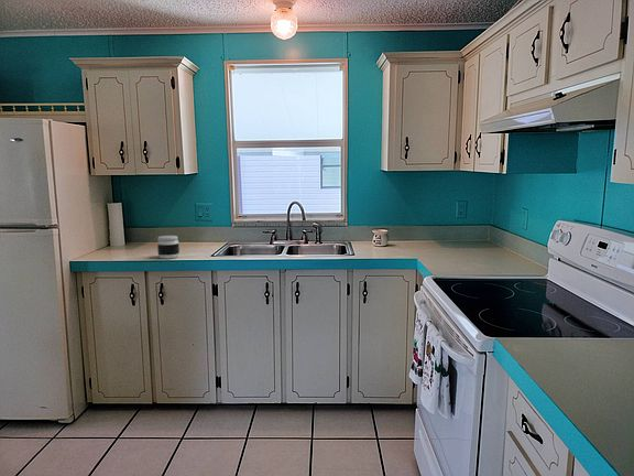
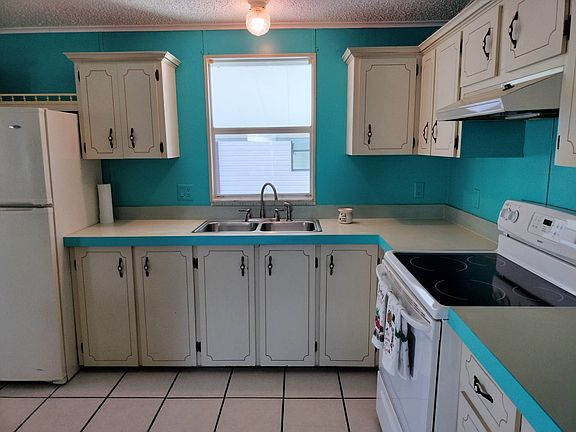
- jar (168, 246)
